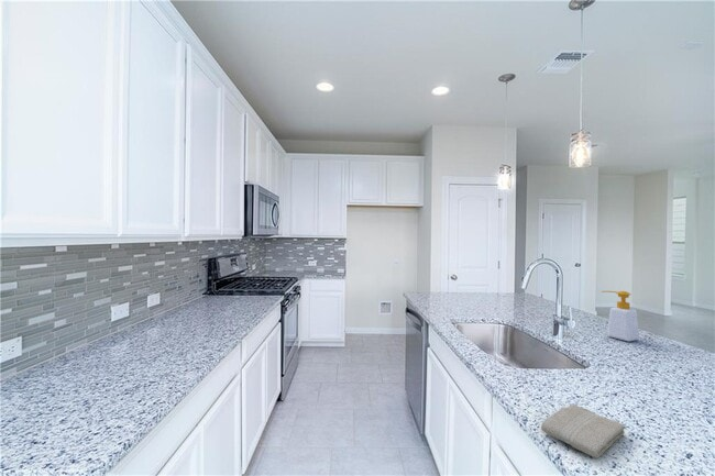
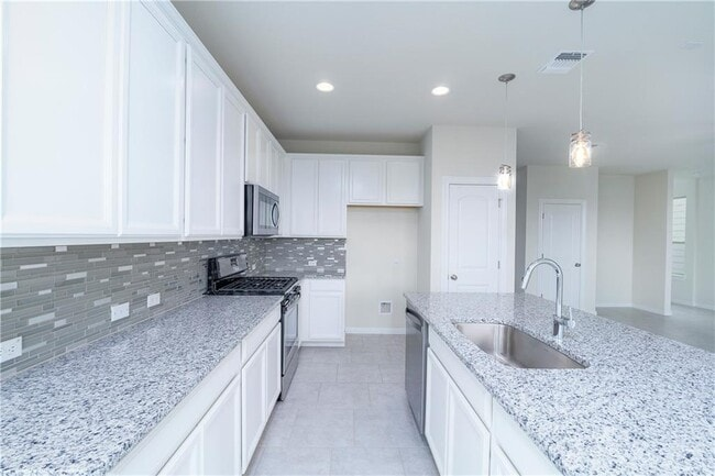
- washcloth (583, 427)
- soap bottle (617, 313)
